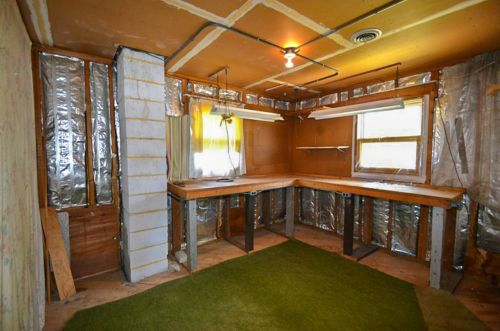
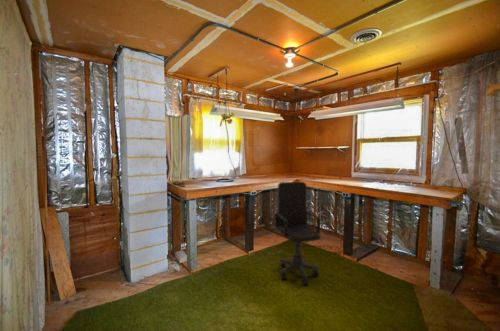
+ office chair (298, 229)
